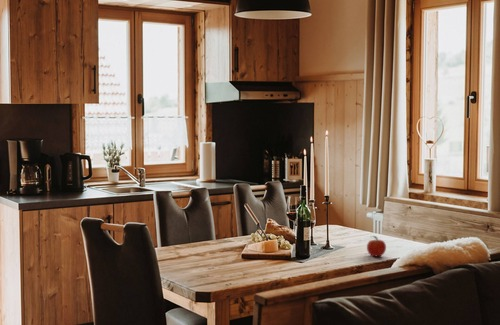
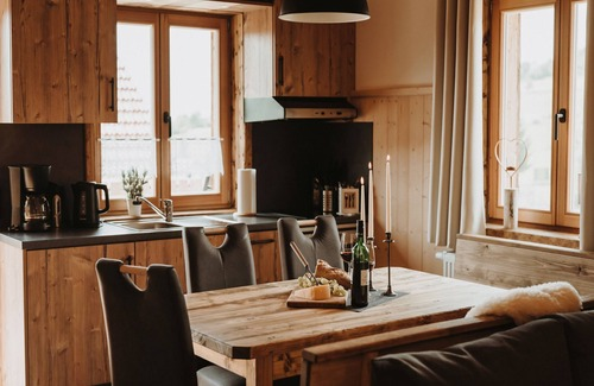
- fruit (376, 246)
